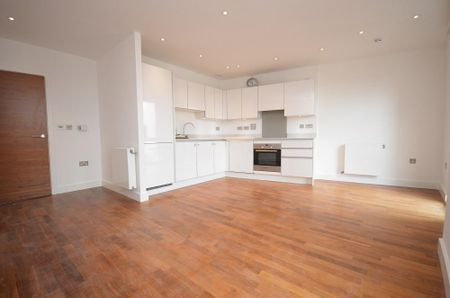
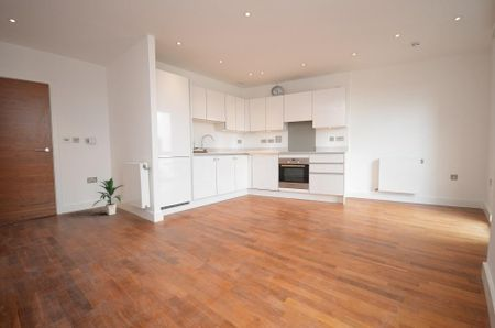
+ indoor plant (109, 195)
